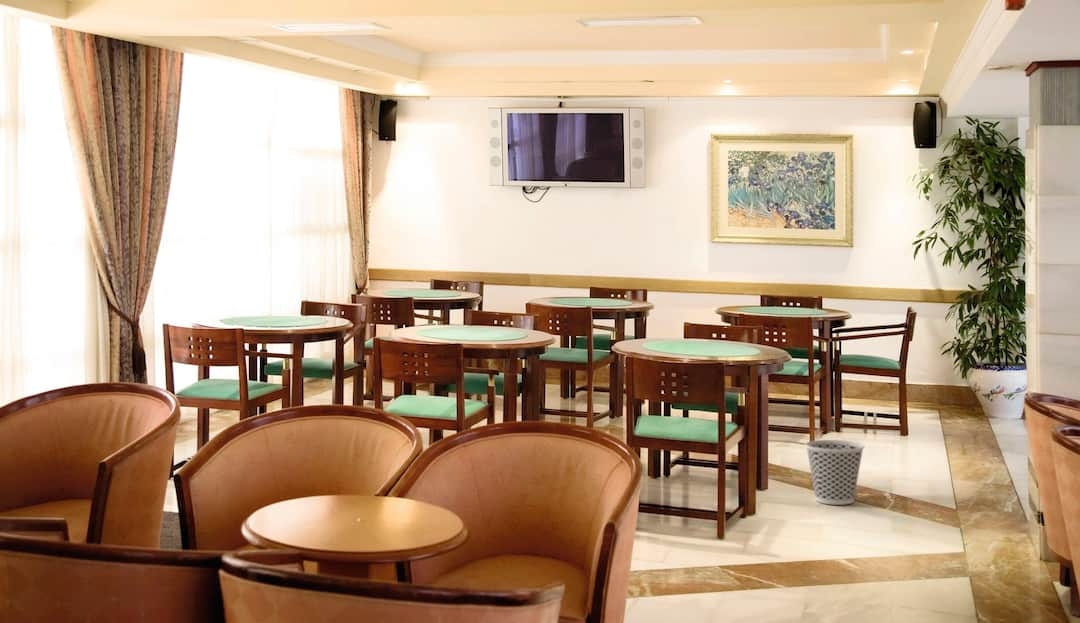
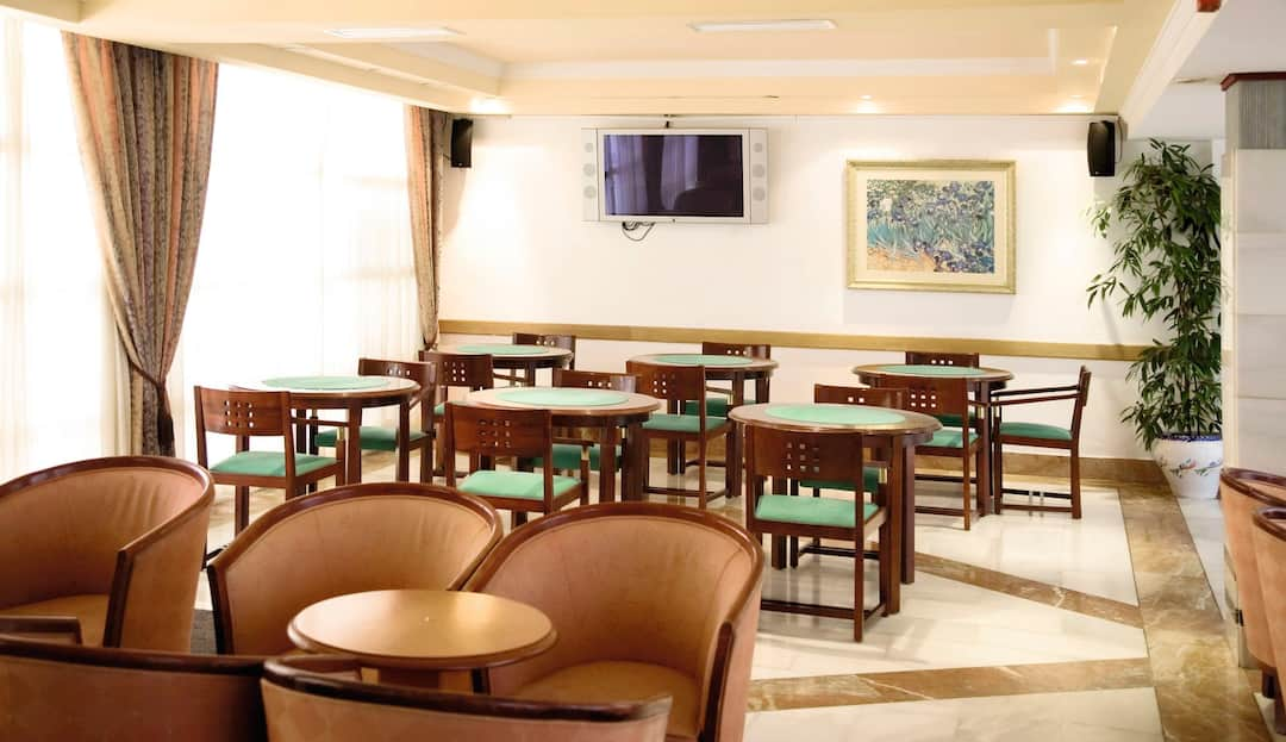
- wastebasket (834, 472)
